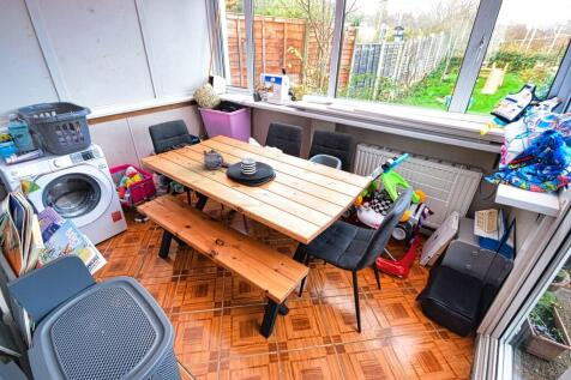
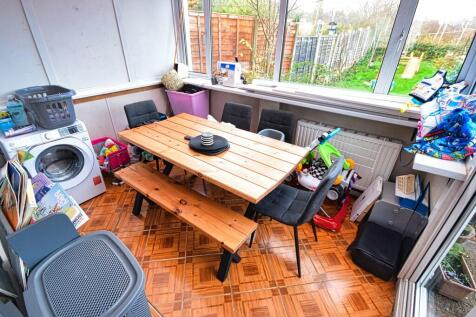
- teapot (212, 157)
